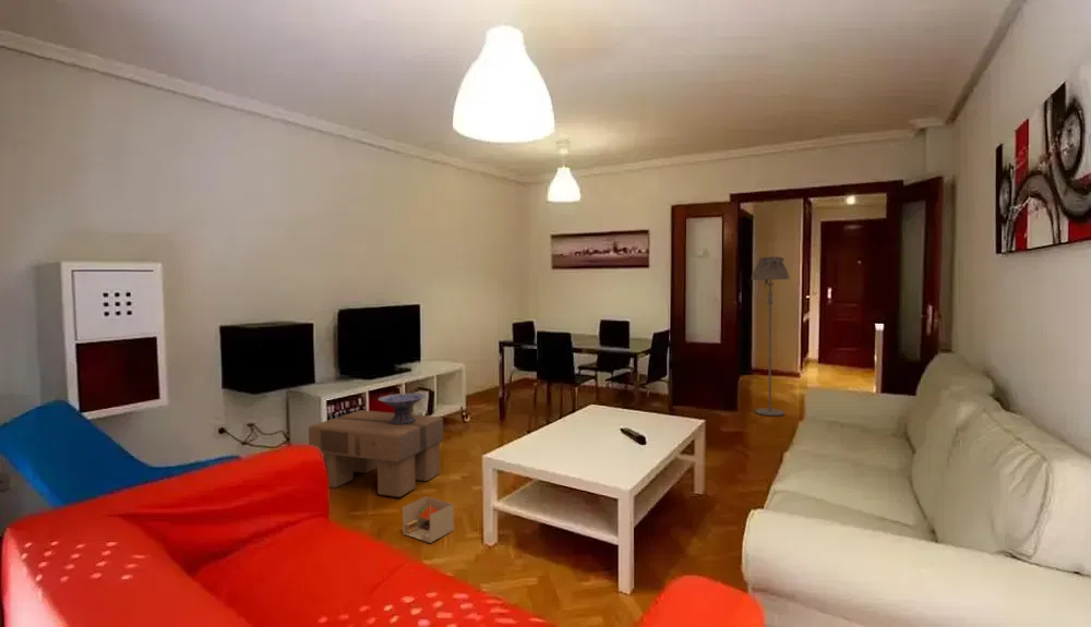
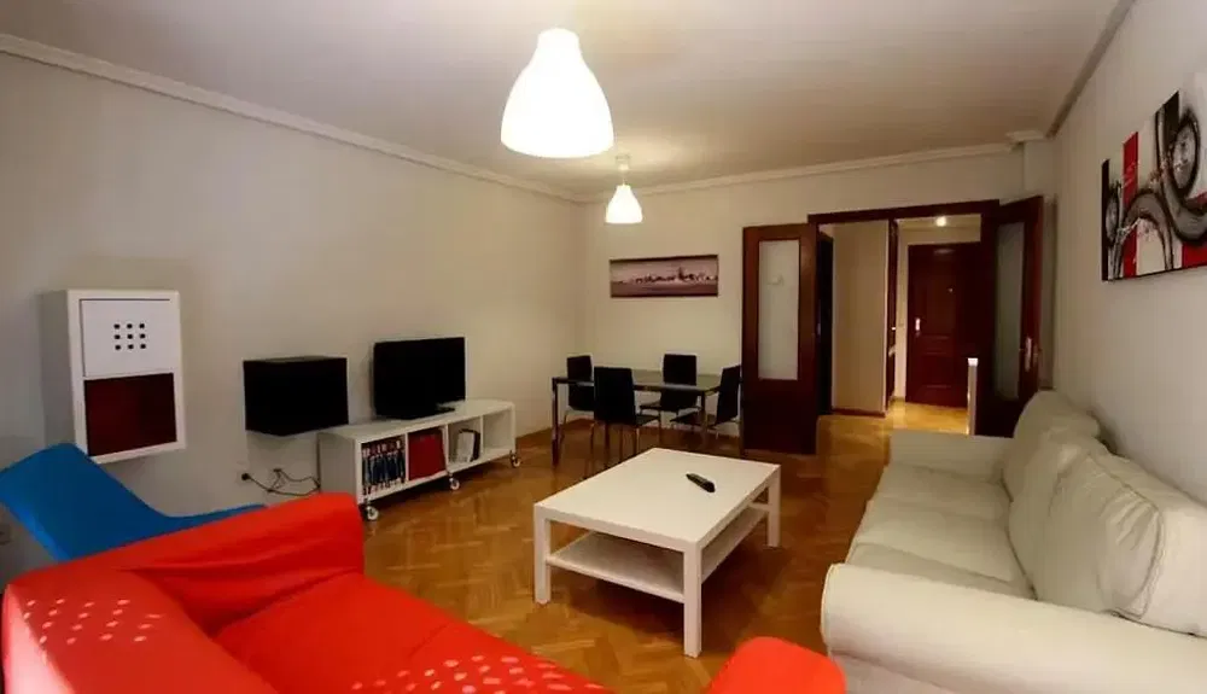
- footstool (377, 450)
- decorative bowl (401, 408)
- cardboard box (423, 513)
- floor lamp (769, 335)
